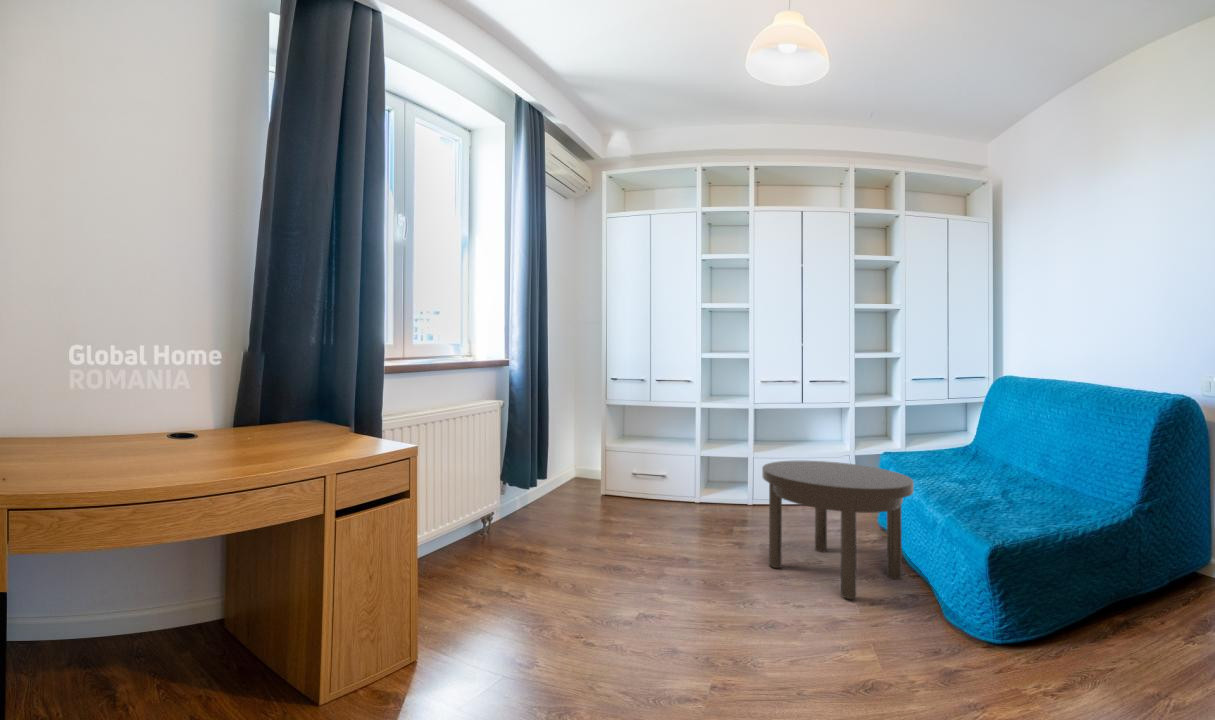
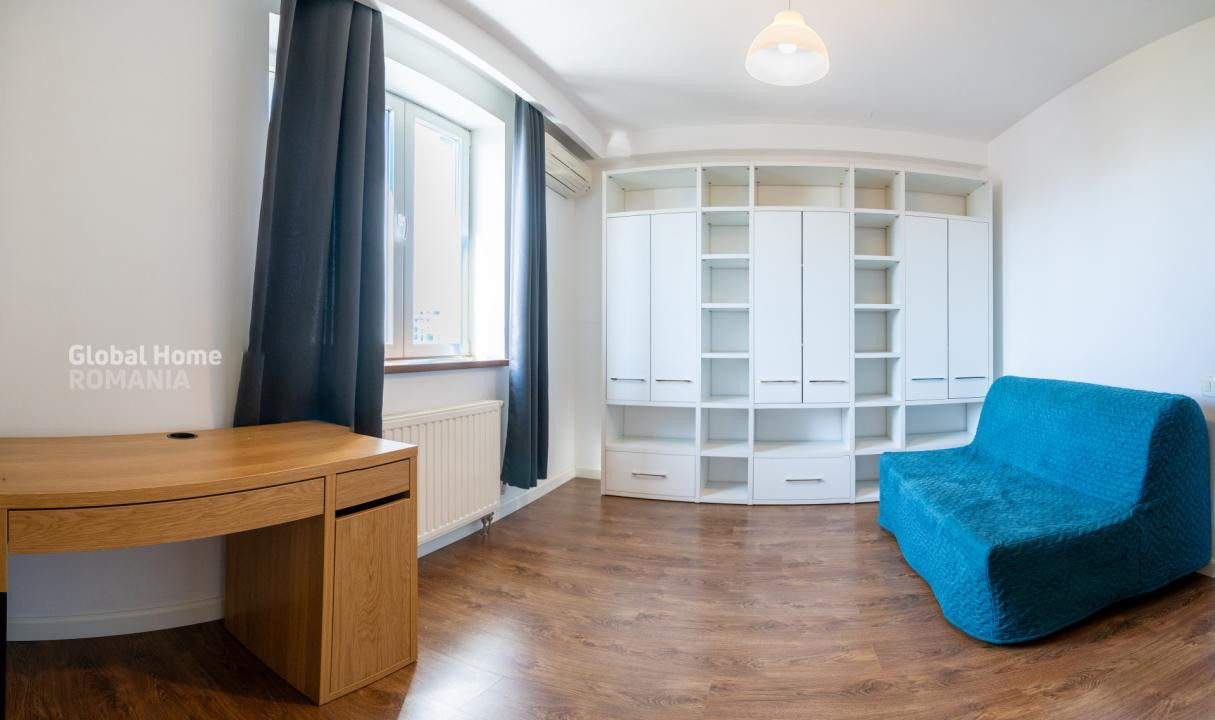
- side table (826, 521)
